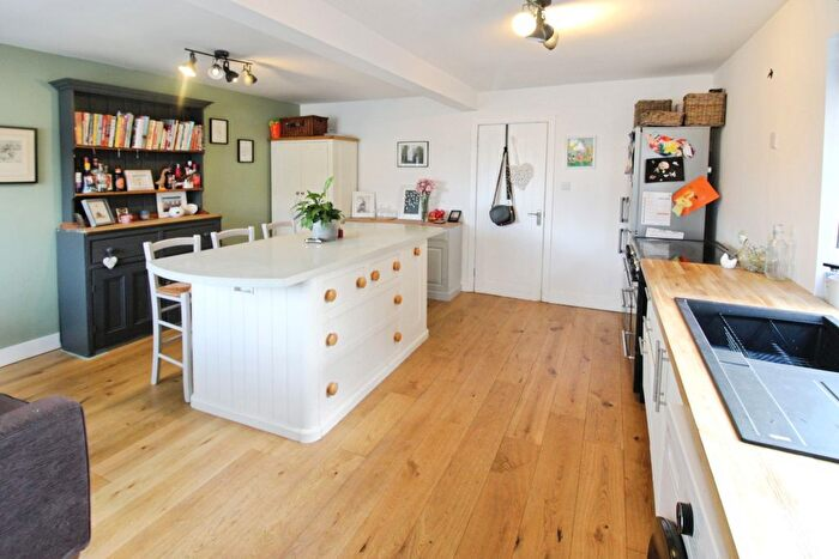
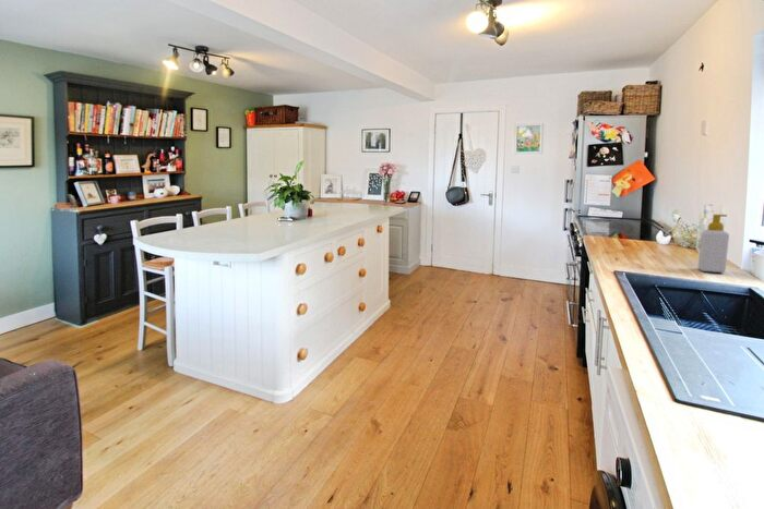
+ soap bottle (714, 242)
